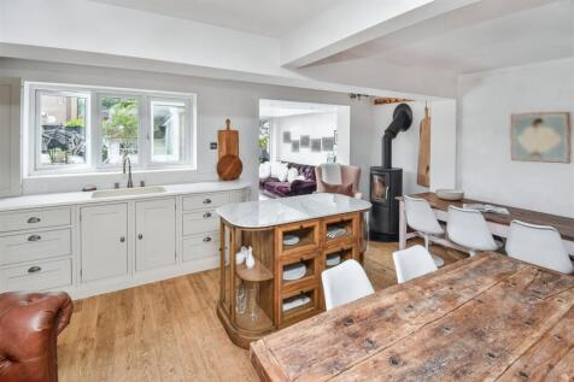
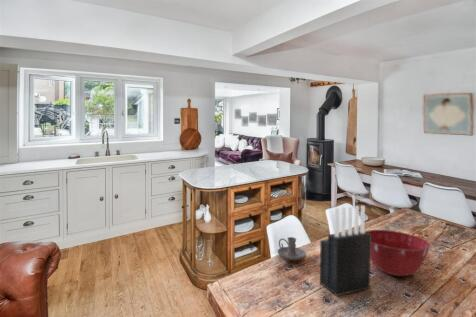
+ knife block (343, 245)
+ mixing bowl (393, 254)
+ candle holder (289, 246)
